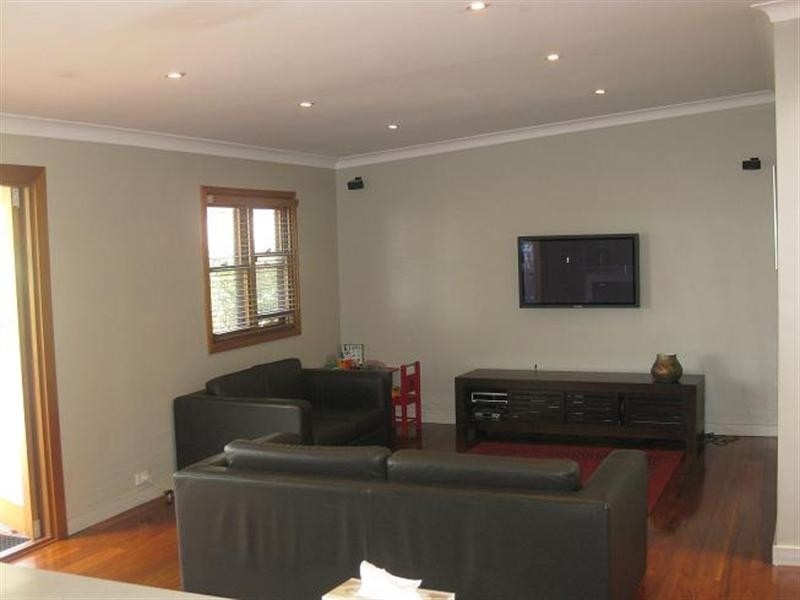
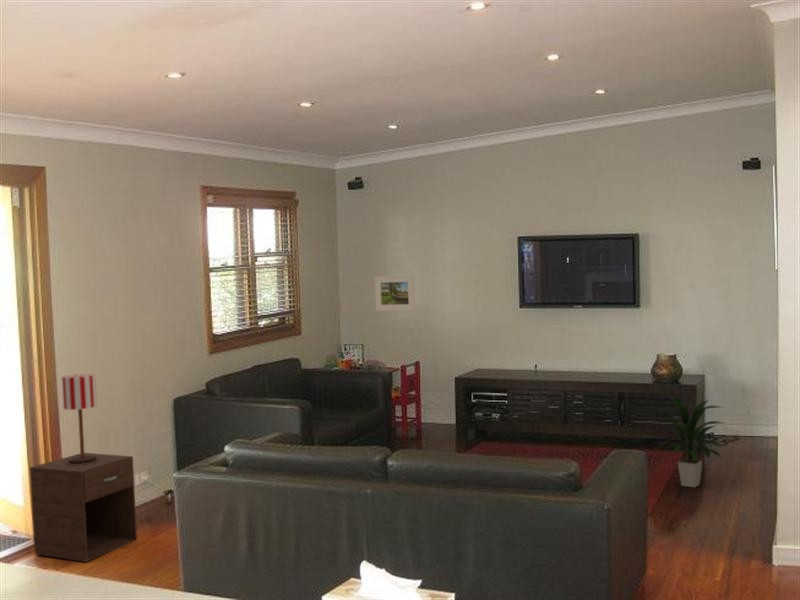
+ nightstand (86, 504)
+ indoor plant (692, 439)
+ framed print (394, 293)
+ table lamp (80, 418)
